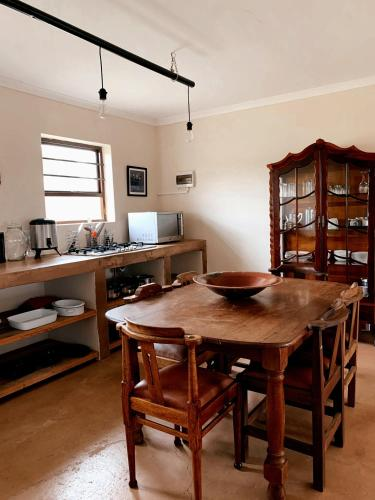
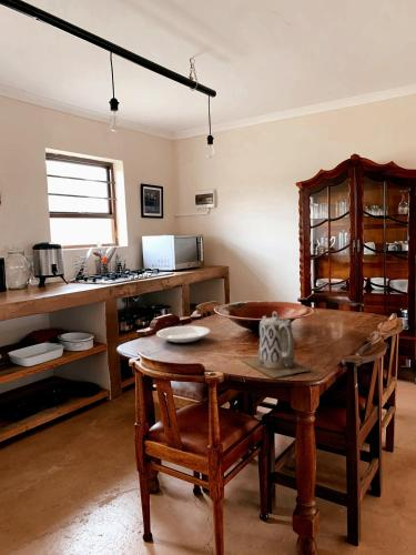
+ plate (183, 335)
+ teapot (273, 339)
